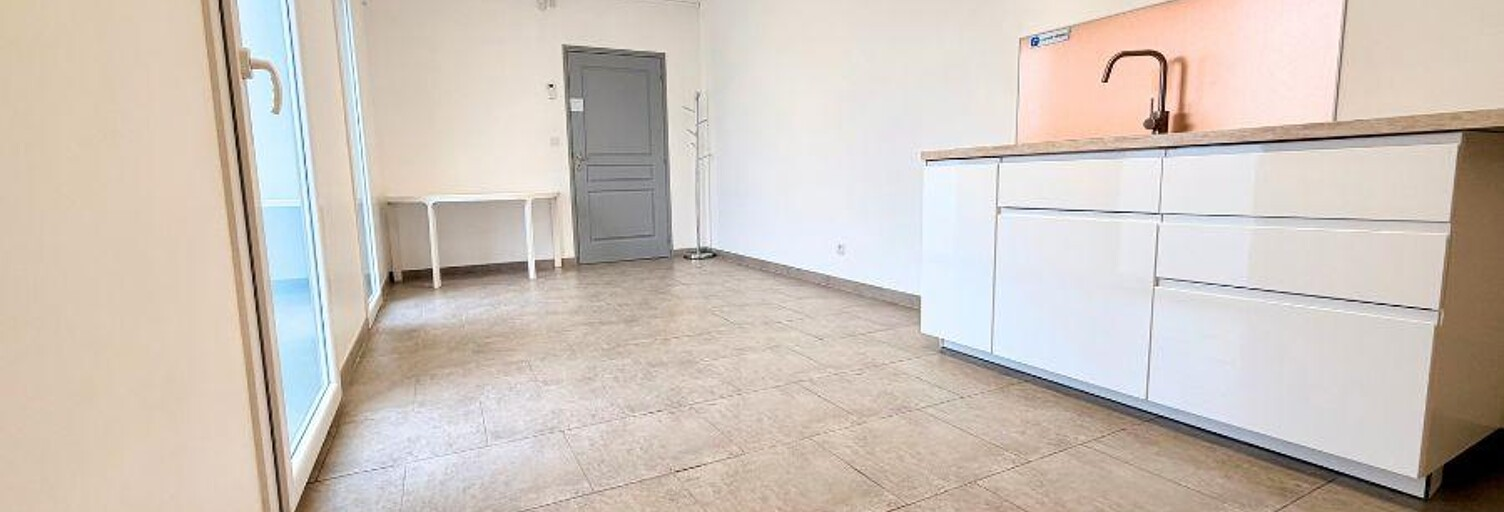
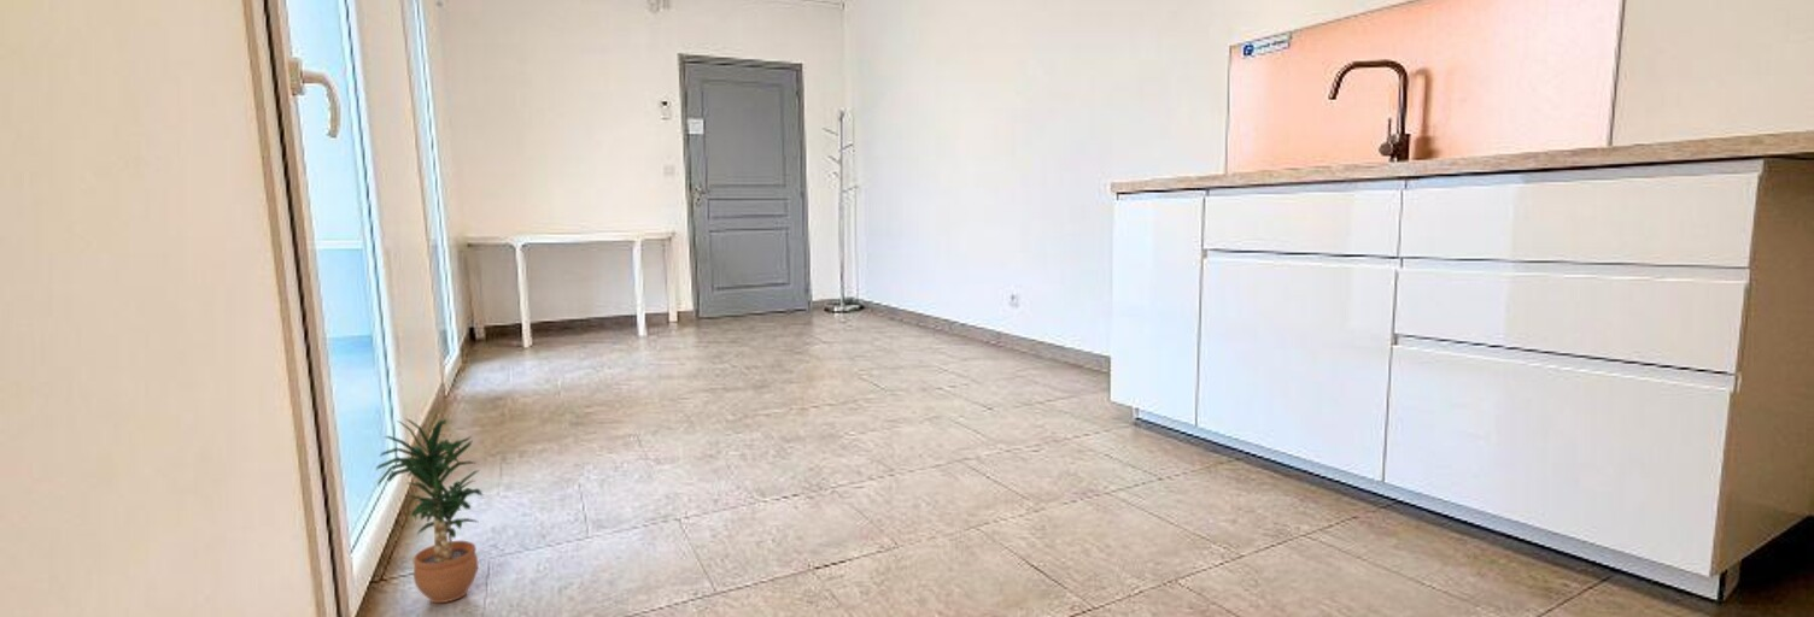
+ potted plant (432, 505)
